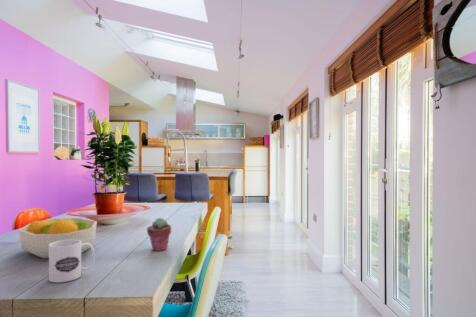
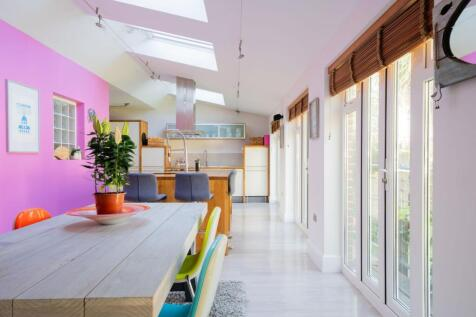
- mug (72, 258)
- fruit bowl (60, 232)
- potted succulent (159, 233)
